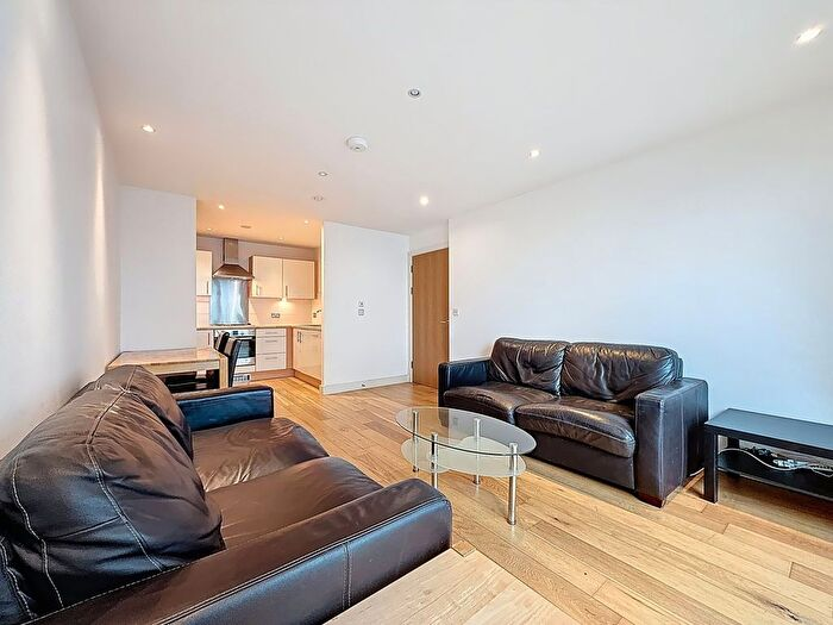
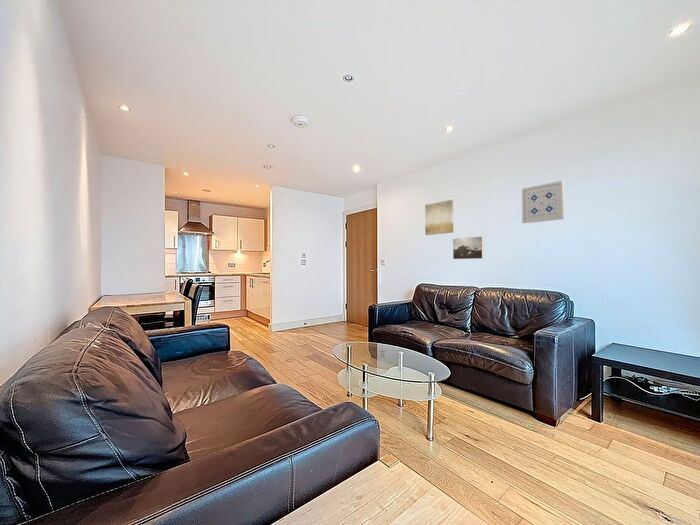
+ wall art (438, 218)
+ wall art (541, 203)
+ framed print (467, 248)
